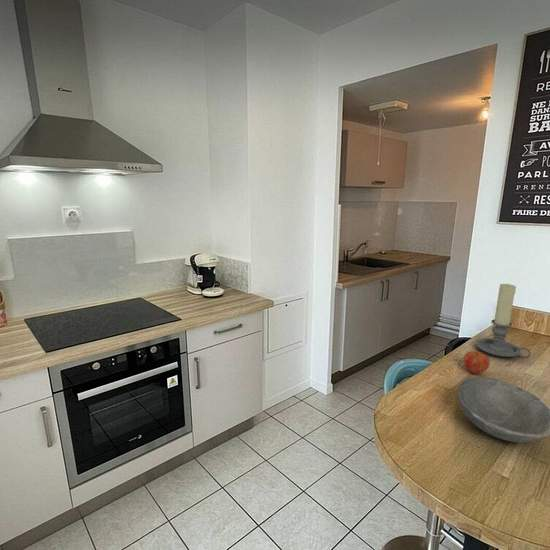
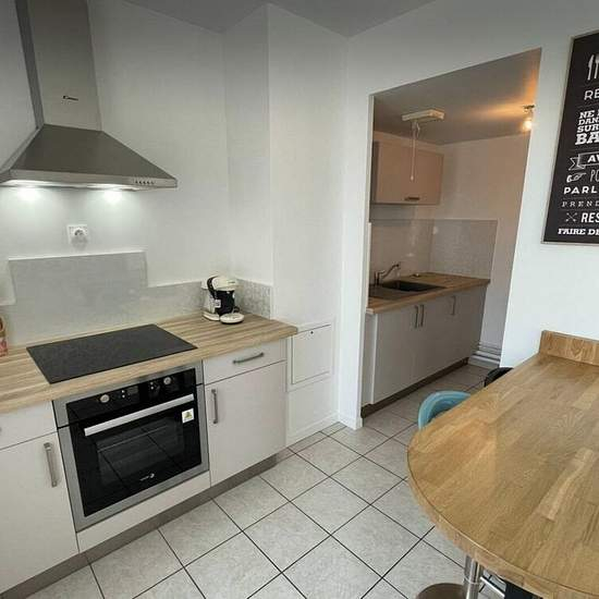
- bowl (502, 413)
- apple (476, 362)
- candle holder (507, 319)
